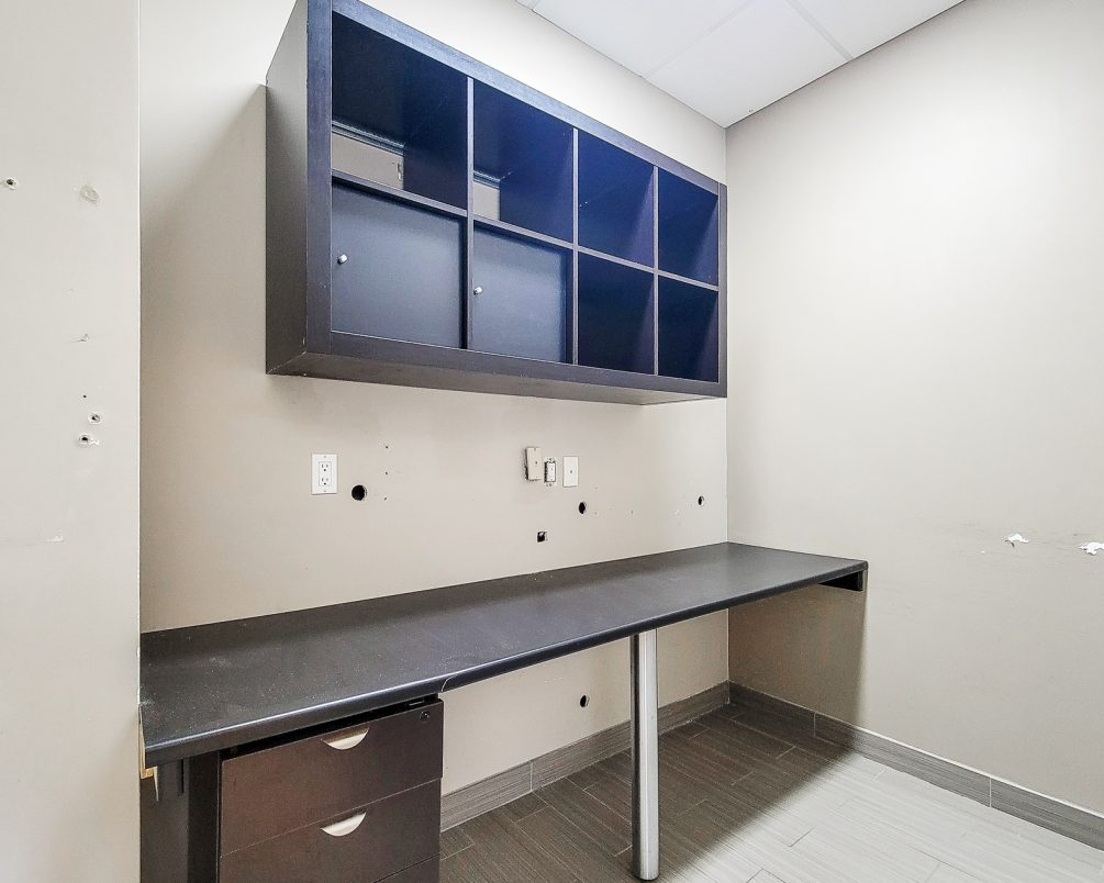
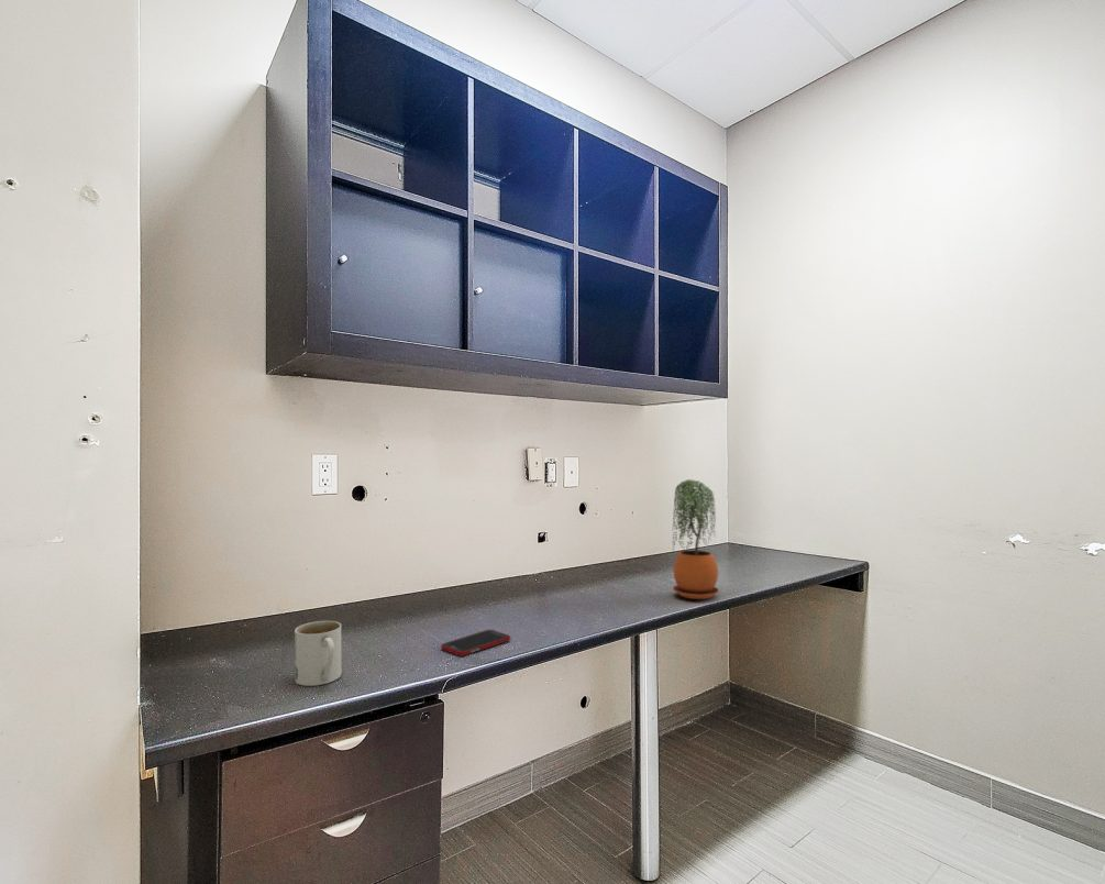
+ mug (321, 654)
+ cell phone (476, 642)
+ potted plant (692, 538)
